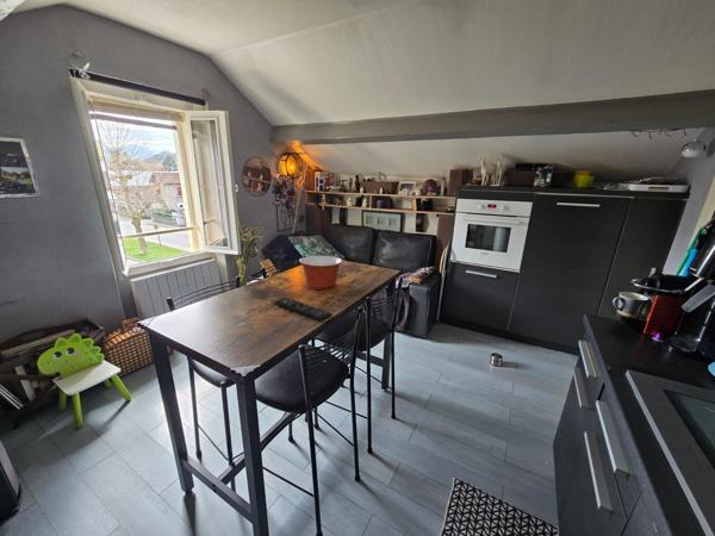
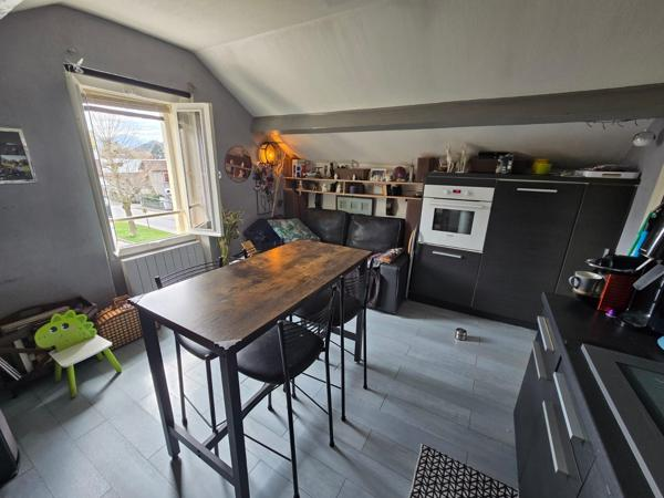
- remote control (301, 307)
- mixing bowl (321, 273)
